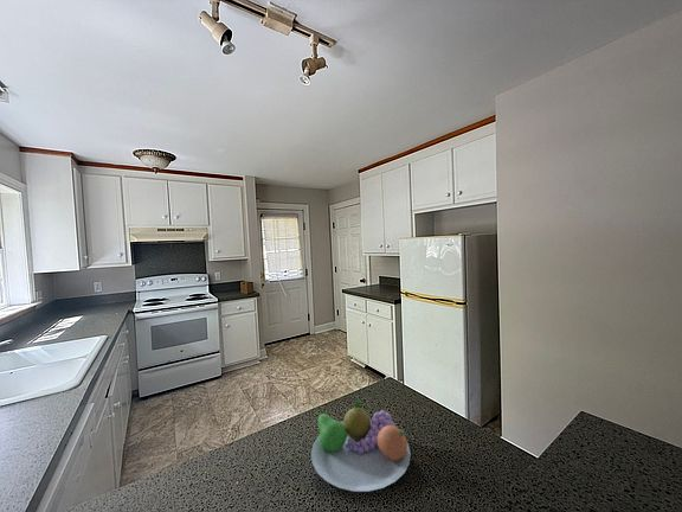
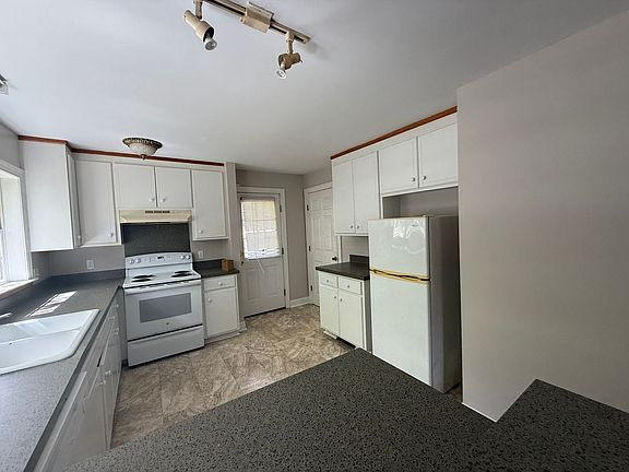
- fruit bowl (356, 436)
